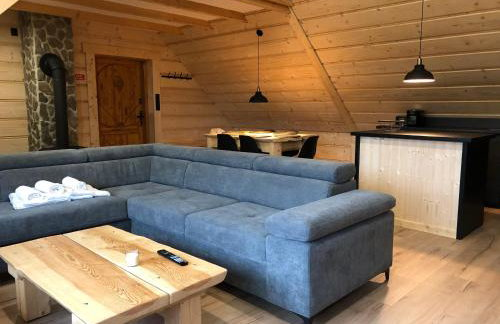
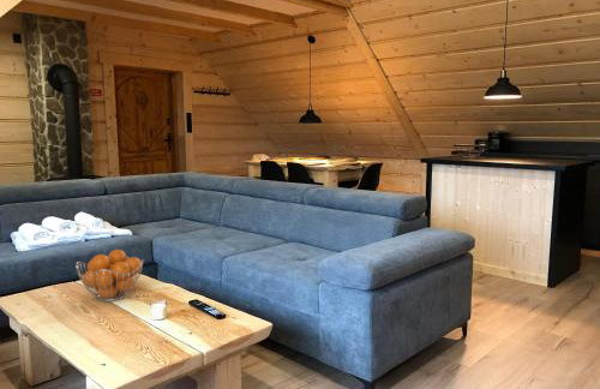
+ fruit basket (110, 274)
